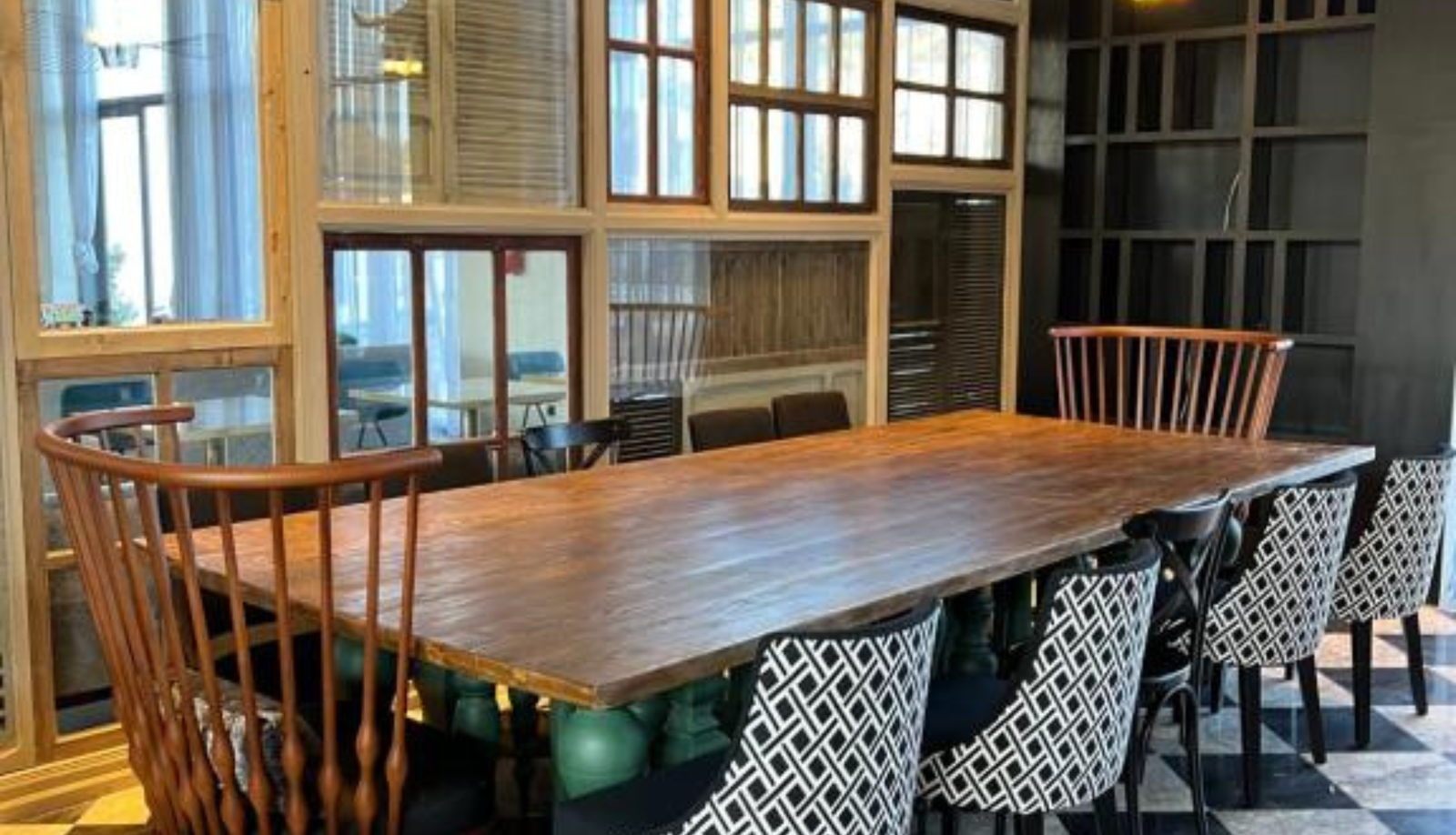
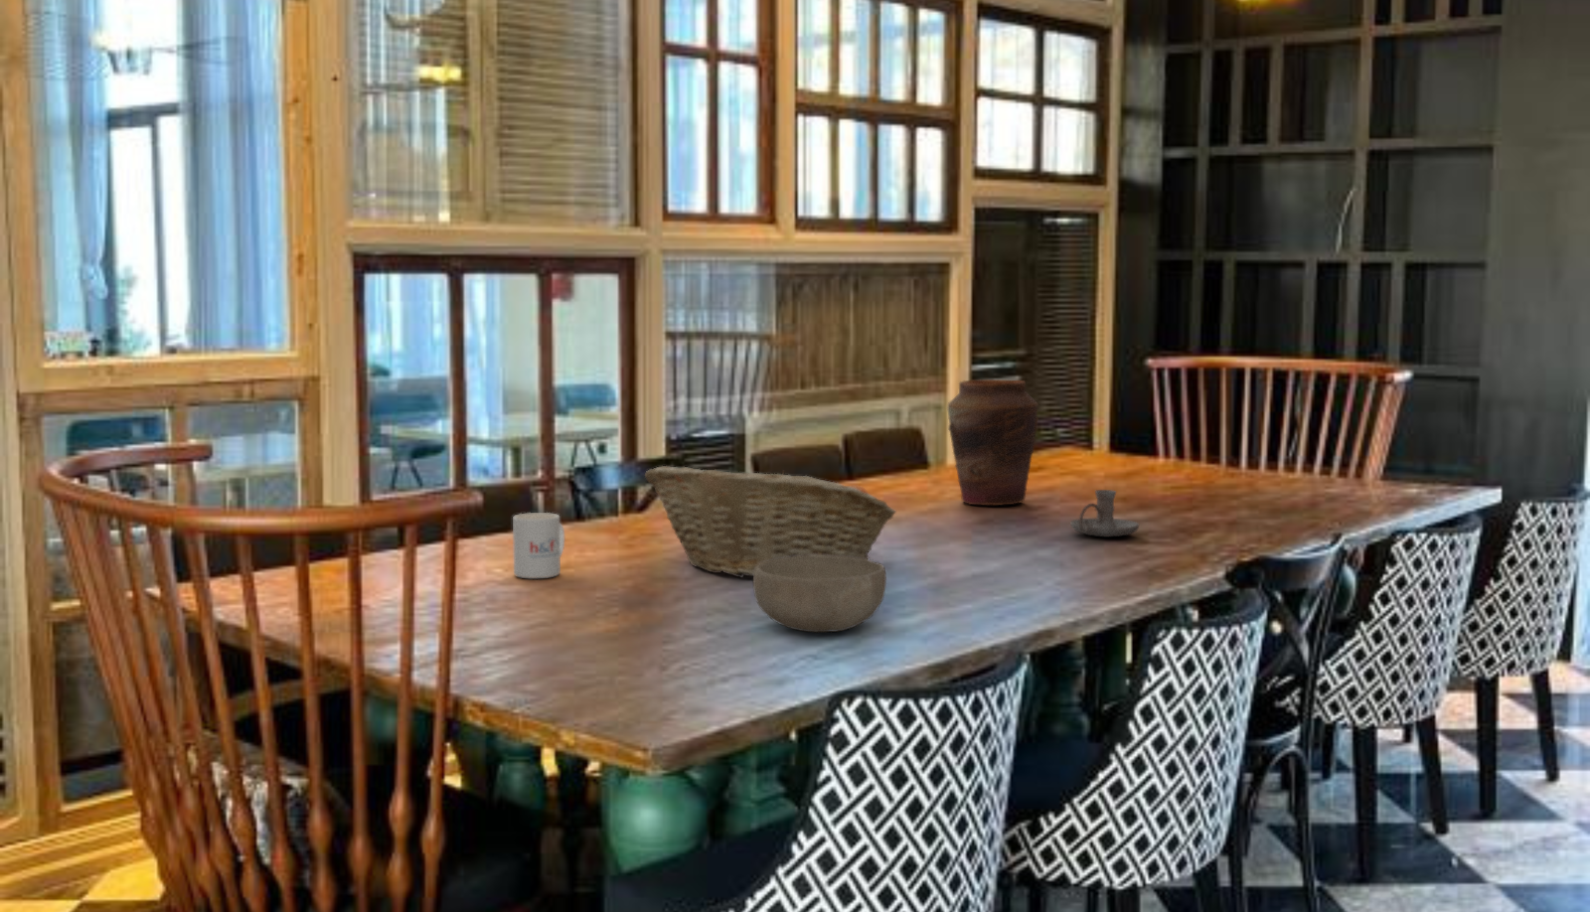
+ mug (543, 544)
+ fruit basket (768, 514)
+ candle holder (1101, 513)
+ bowl (820, 596)
+ vase (992, 441)
